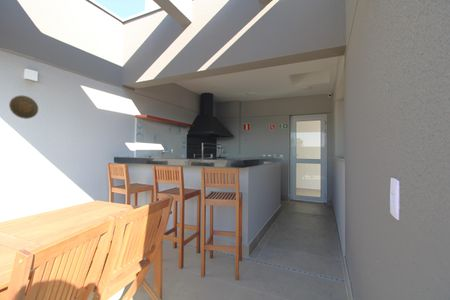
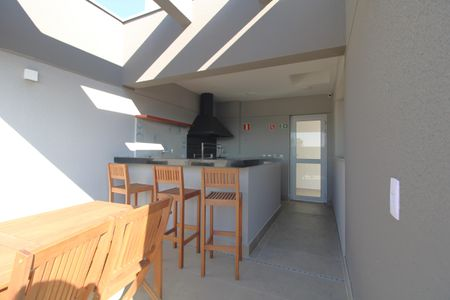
- decorative plate (24, 107)
